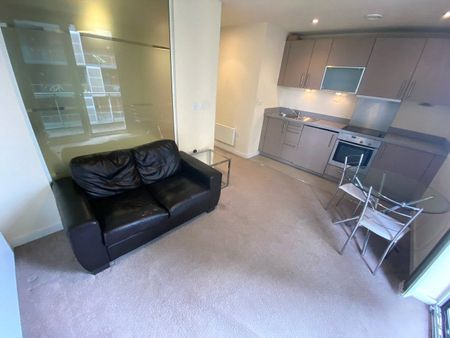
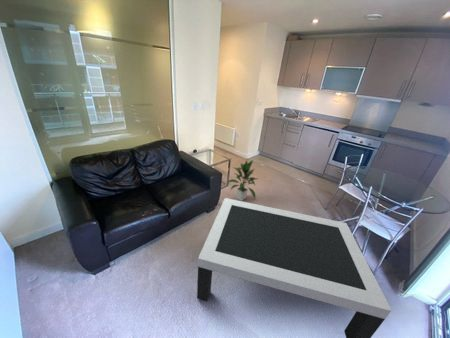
+ indoor plant (243, 181)
+ coffee table (278, 257)
